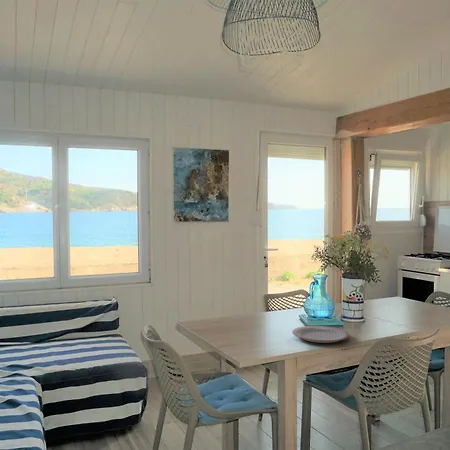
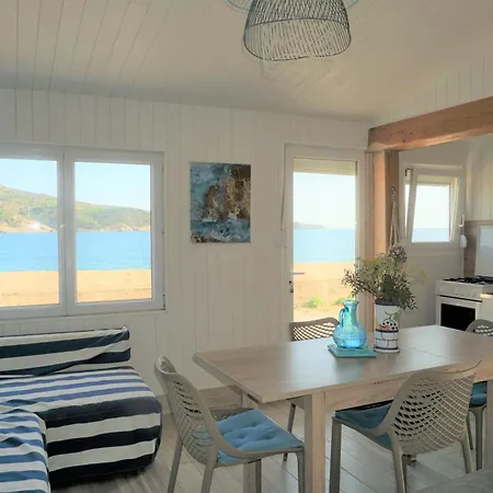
- plate (320, 335)
